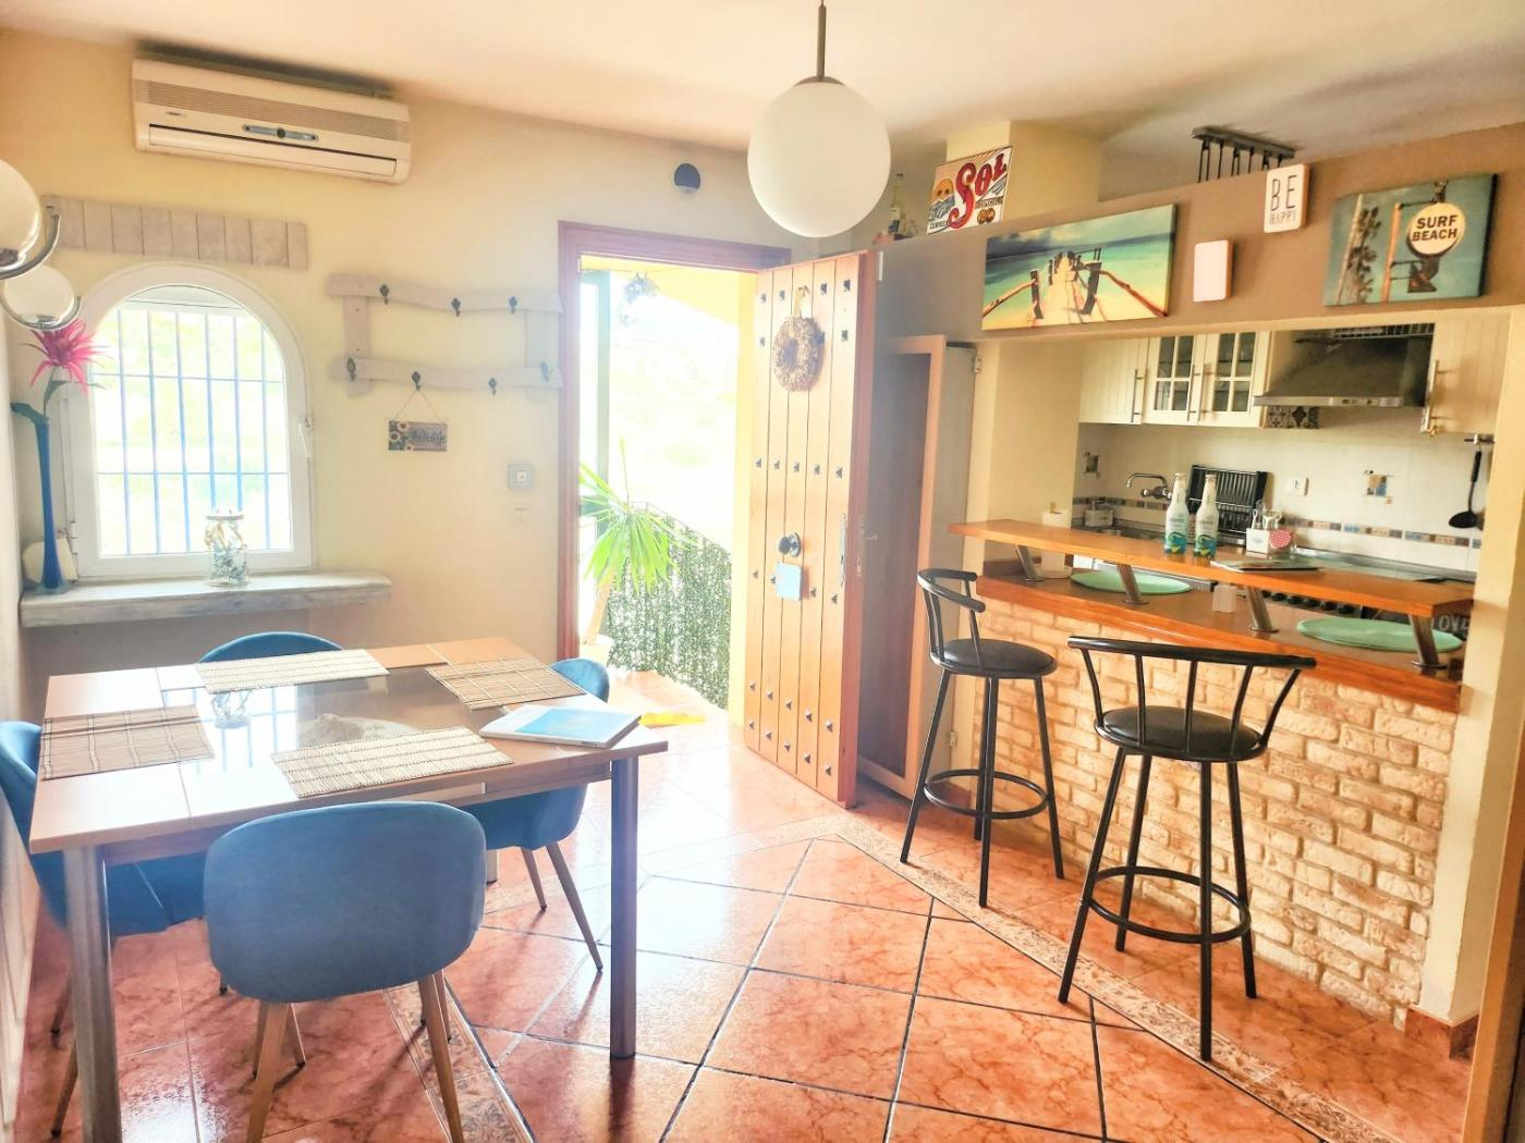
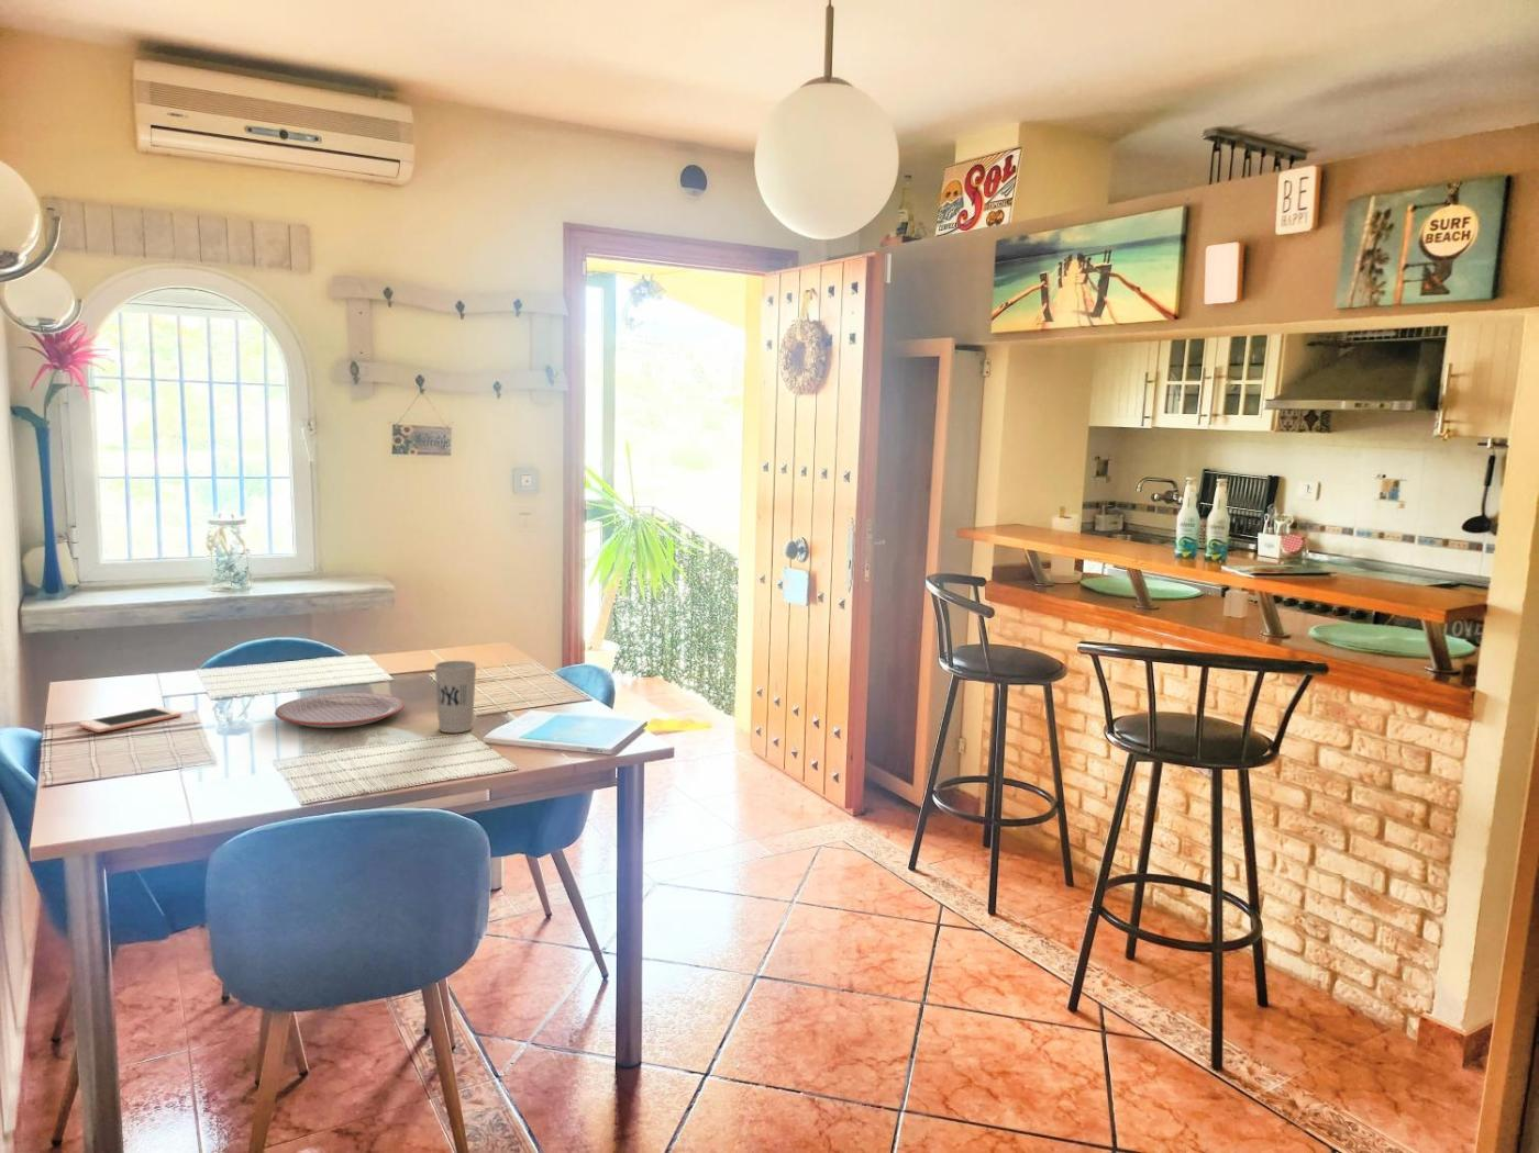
+ plate (341, 712)
+ cell phone (131, 718)
+ cup (456, 696)
